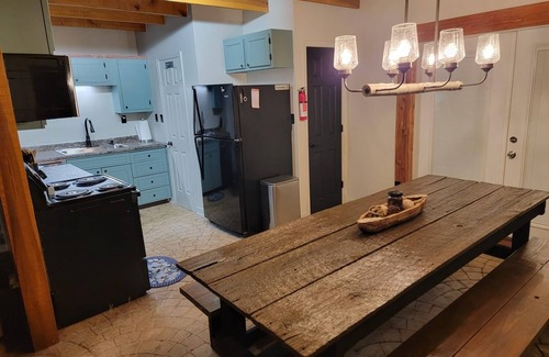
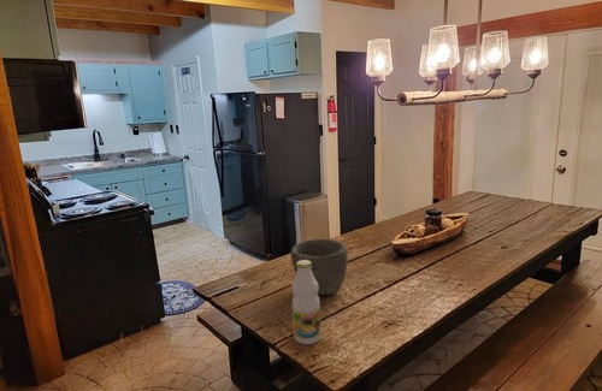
+ bottle (306, 301)
+ bowl (319, 268)
